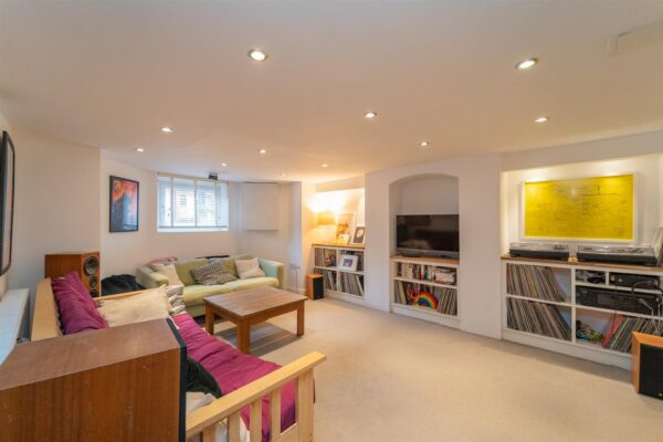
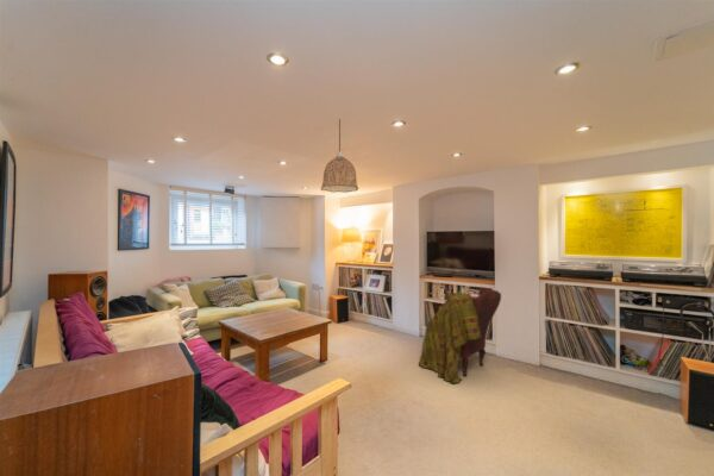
+ tartan (459, 327)
+ pendant lamp (339, 154)
